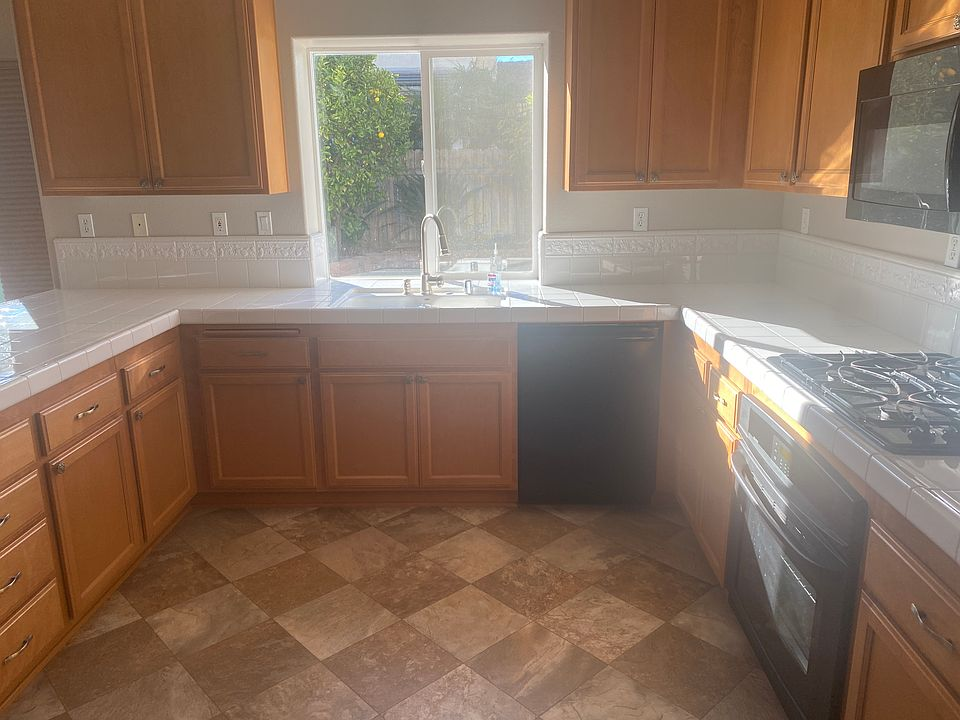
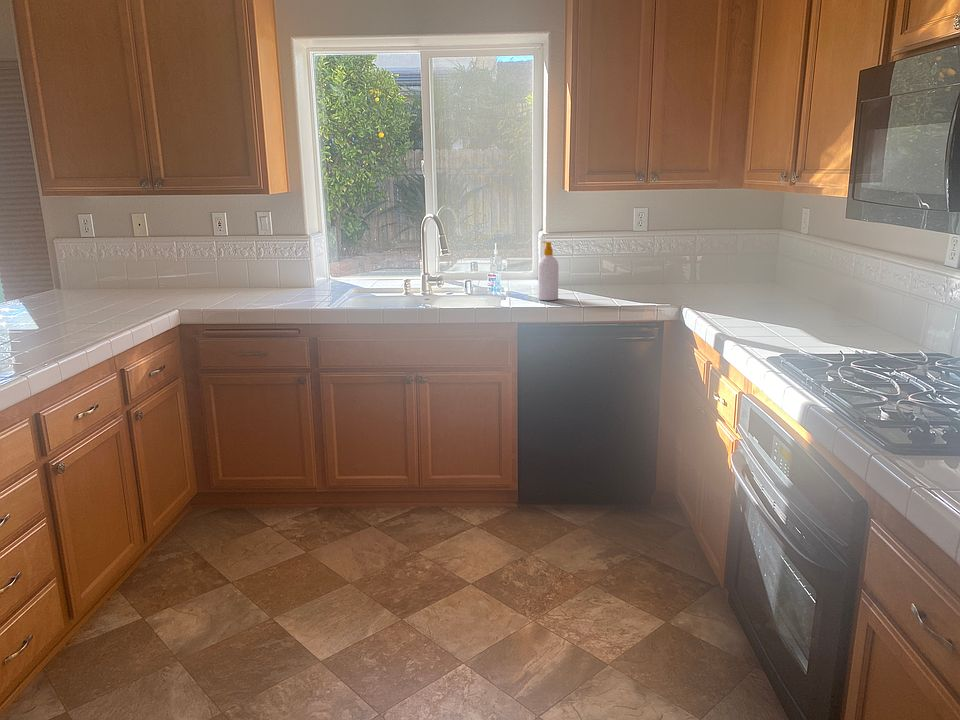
+ soap bottle (547, 270)
